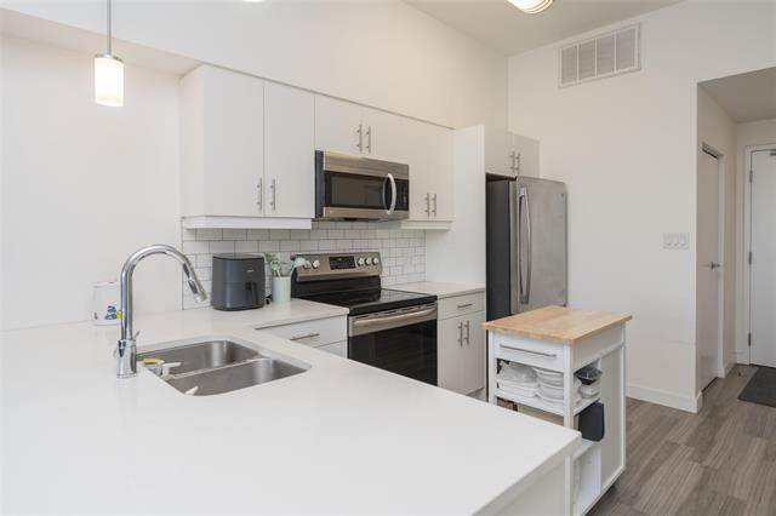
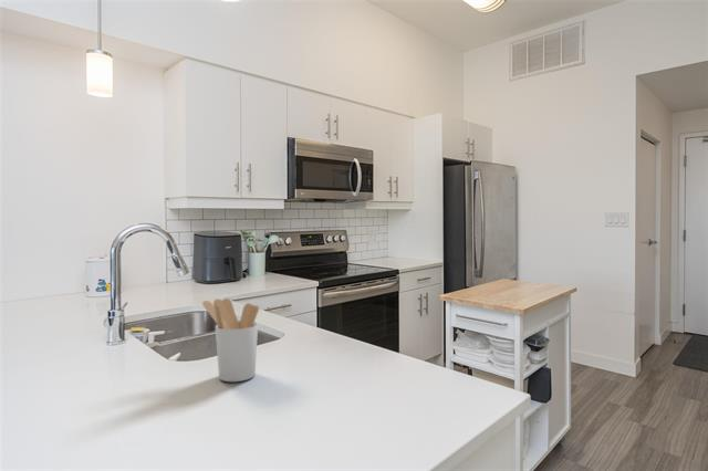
+ utensil holder (230, 336)
